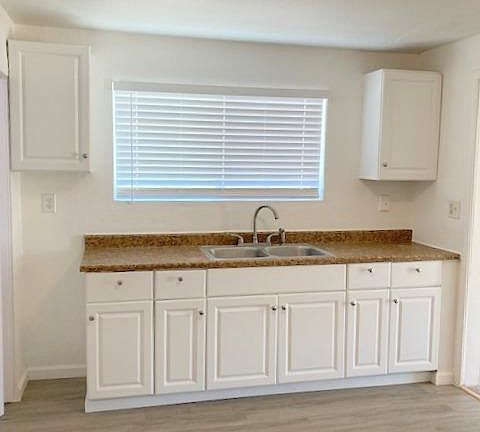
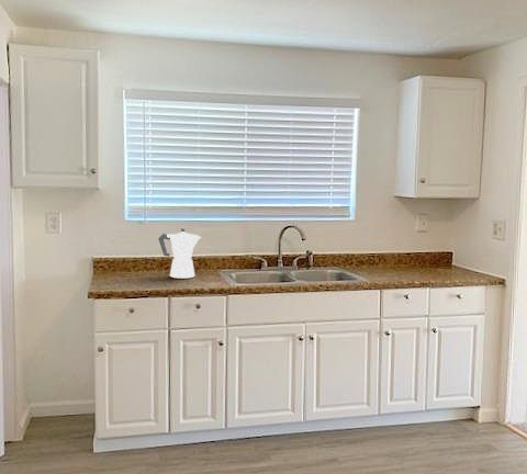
+ moka pot (179, 251)
